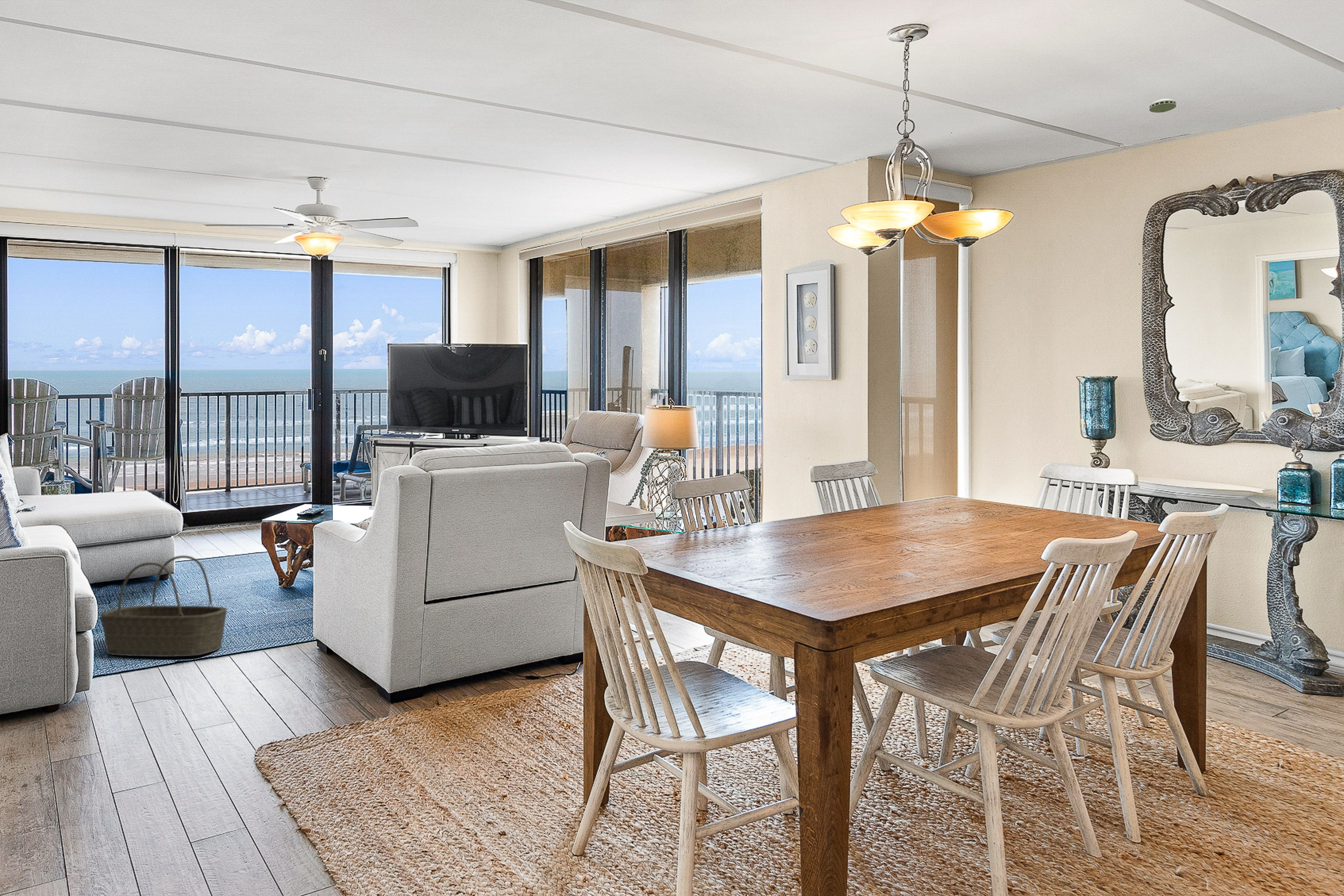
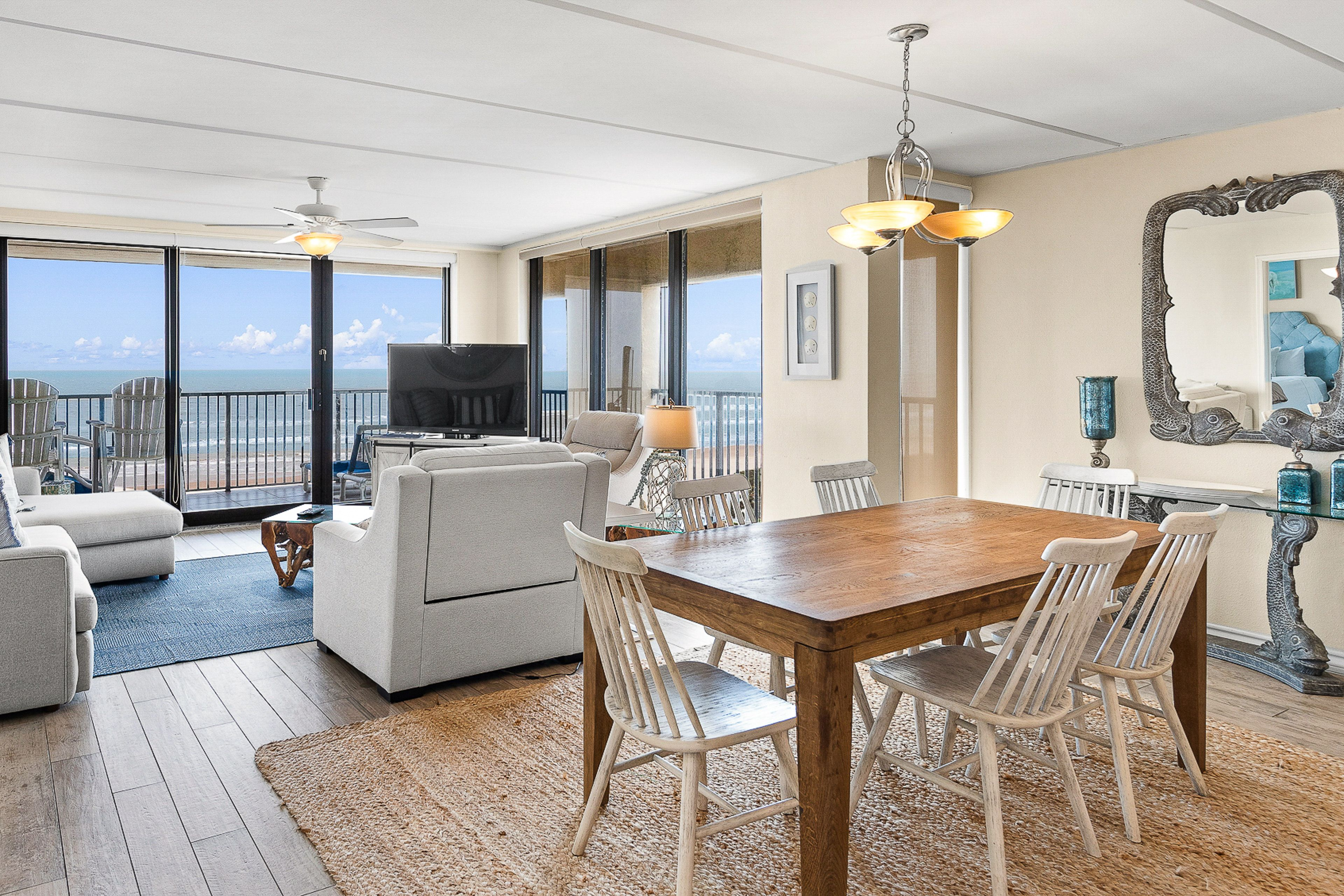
- smoke detector (1163, 105)
- basket (164, 606)
